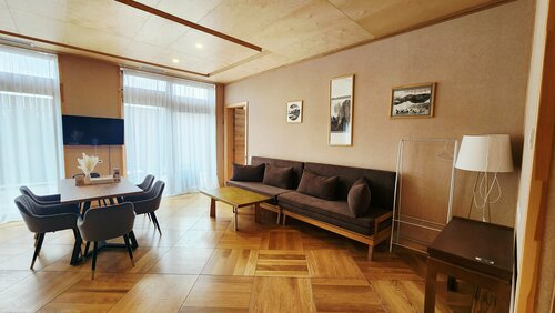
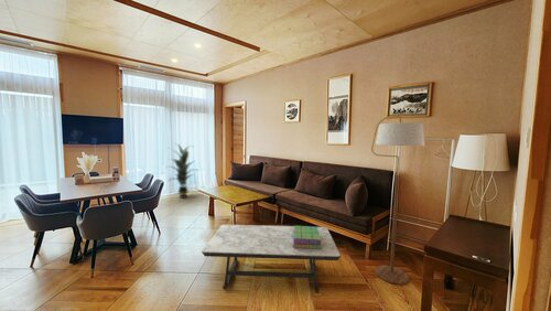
+ coffee table (271, 256)
+ stack of books (305, 236)
+ indoor plant (180, 170)
+ floor lamp (395, 196)
